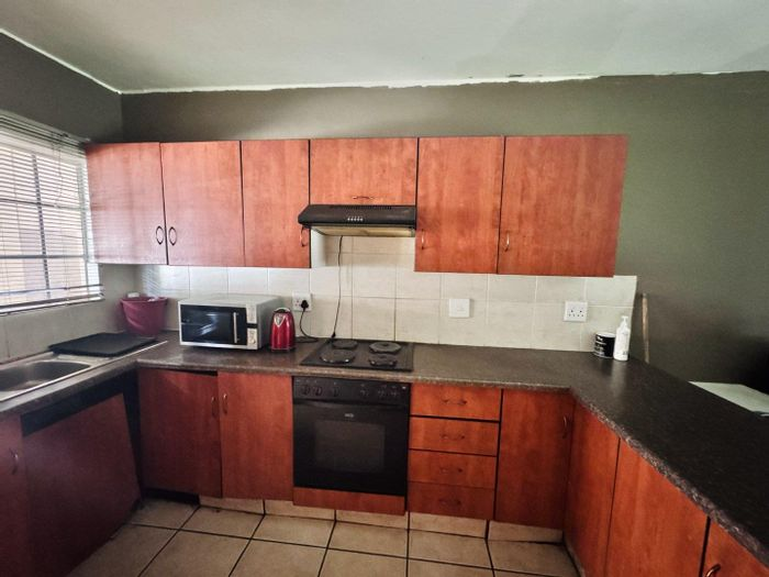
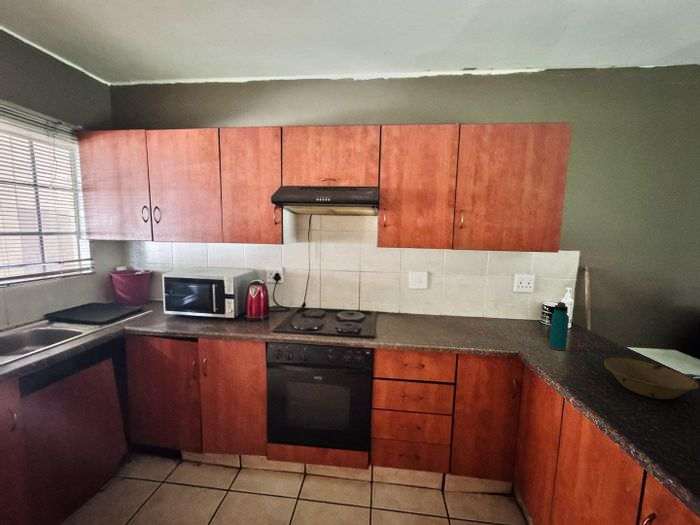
+ bowl (646, 380)
+ water bottle (559, 325)
